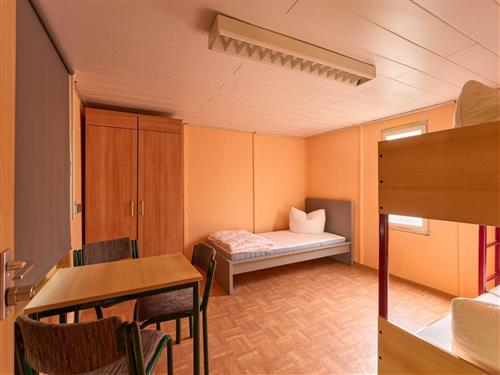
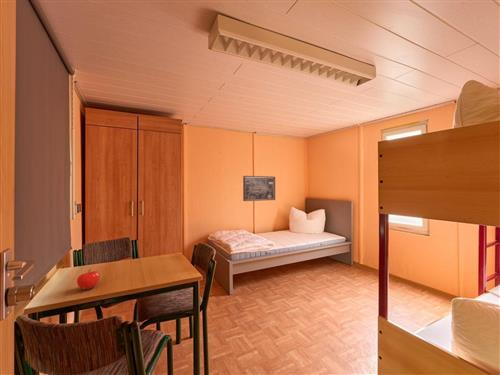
+ fruit (88, 279)
+ wall art (259, 188)
